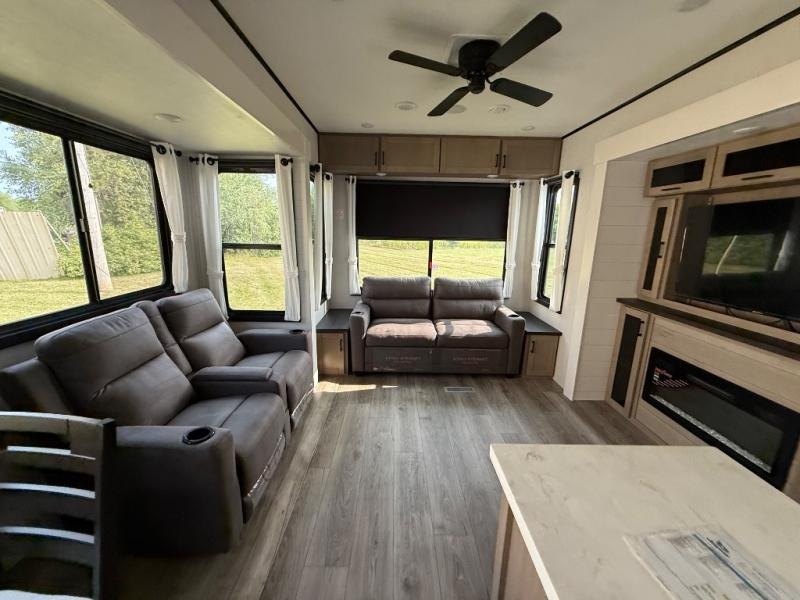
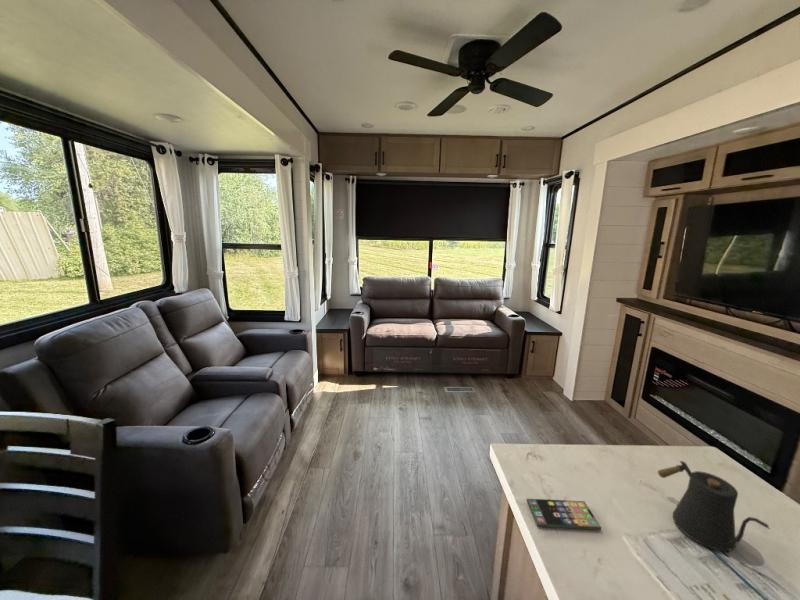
+ smartphone (561, 513)
+ kettle (704, 503)
